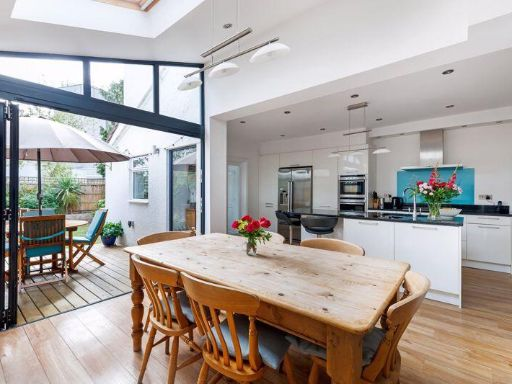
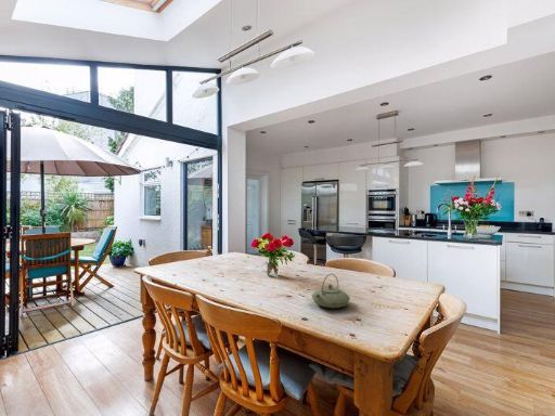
+ teapot (328, 289)
